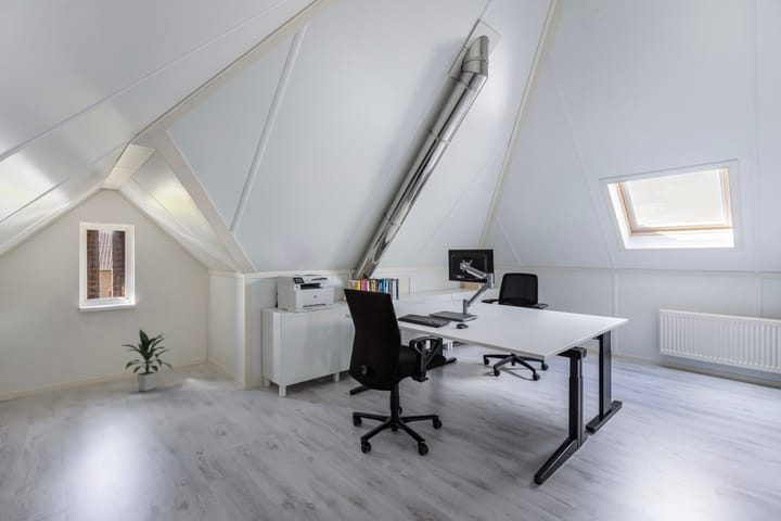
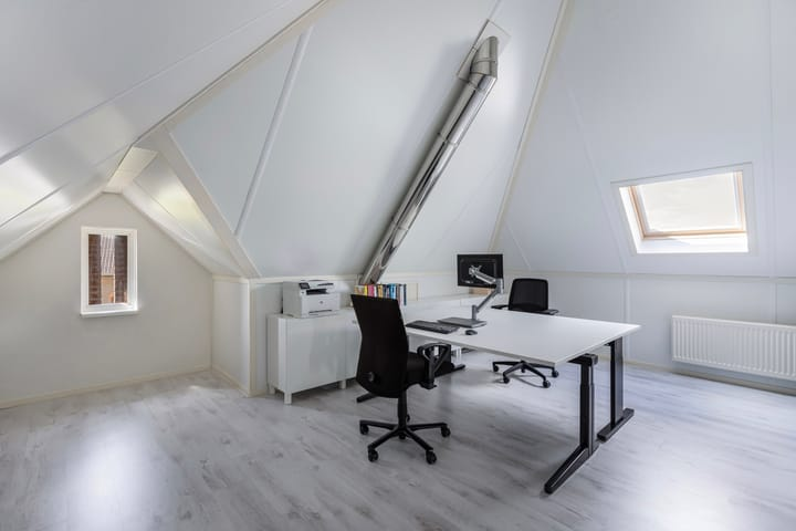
- indoor plant (149, 358)
